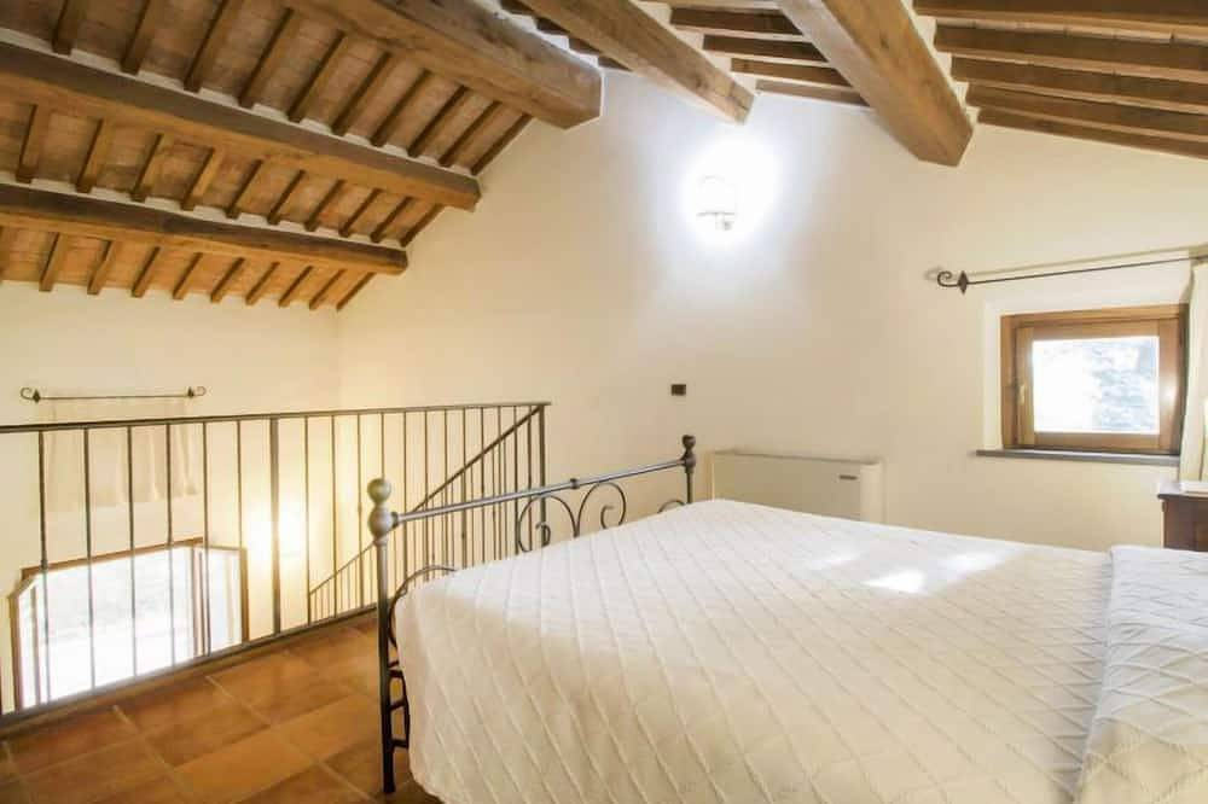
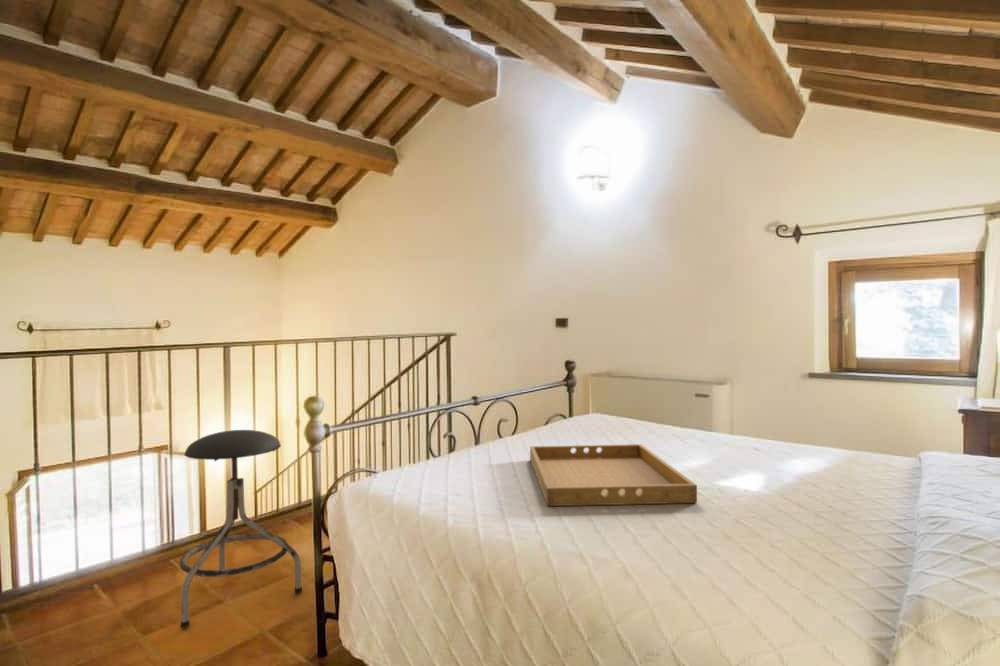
+ tray (601, 470)
+ stool (230, 516)
